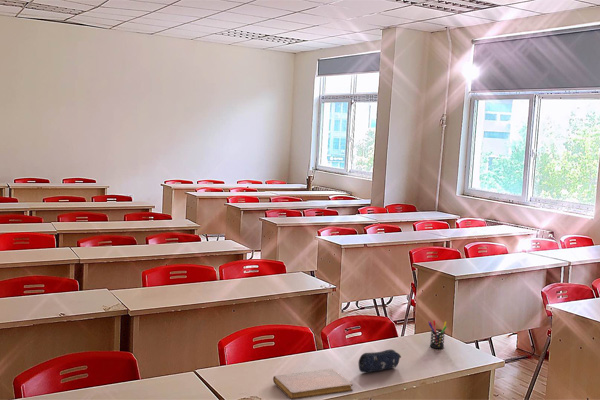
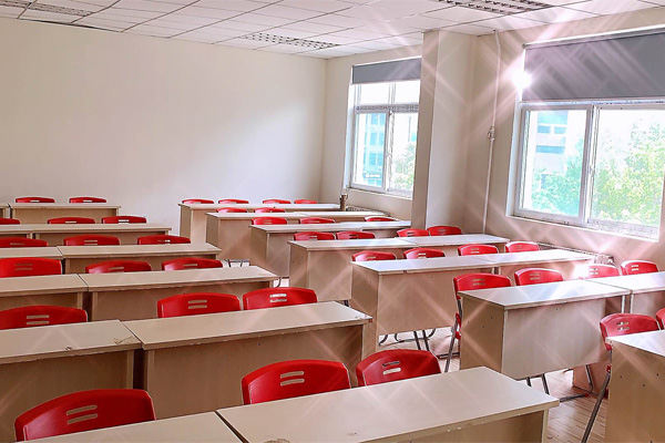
- notebook (312, 383)
- pen holder (438, 333)
- pencil case (379, 361)
